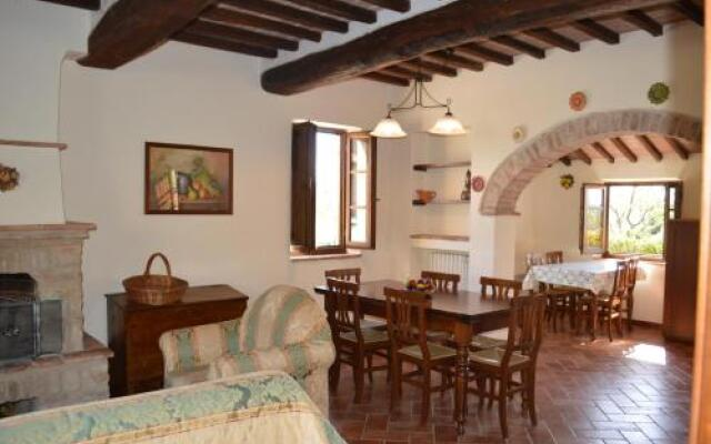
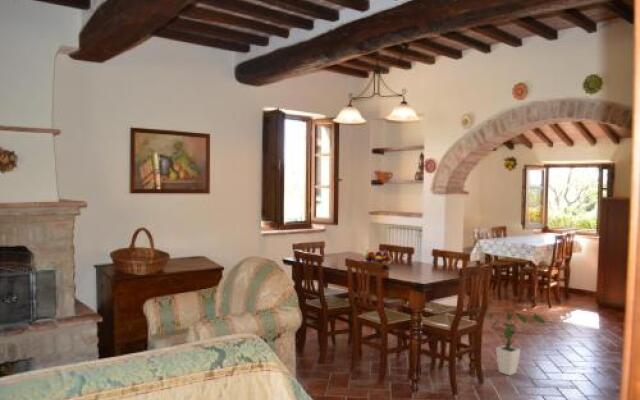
+ house plant (511, 343)
